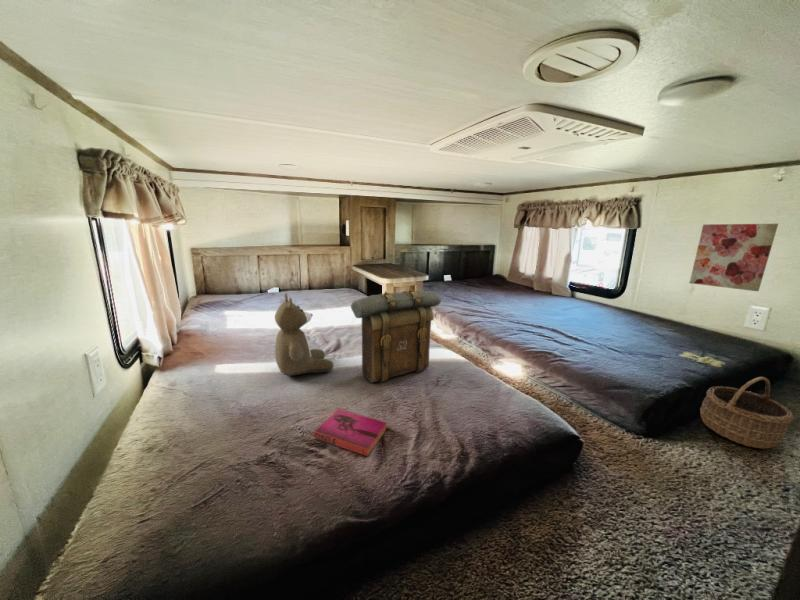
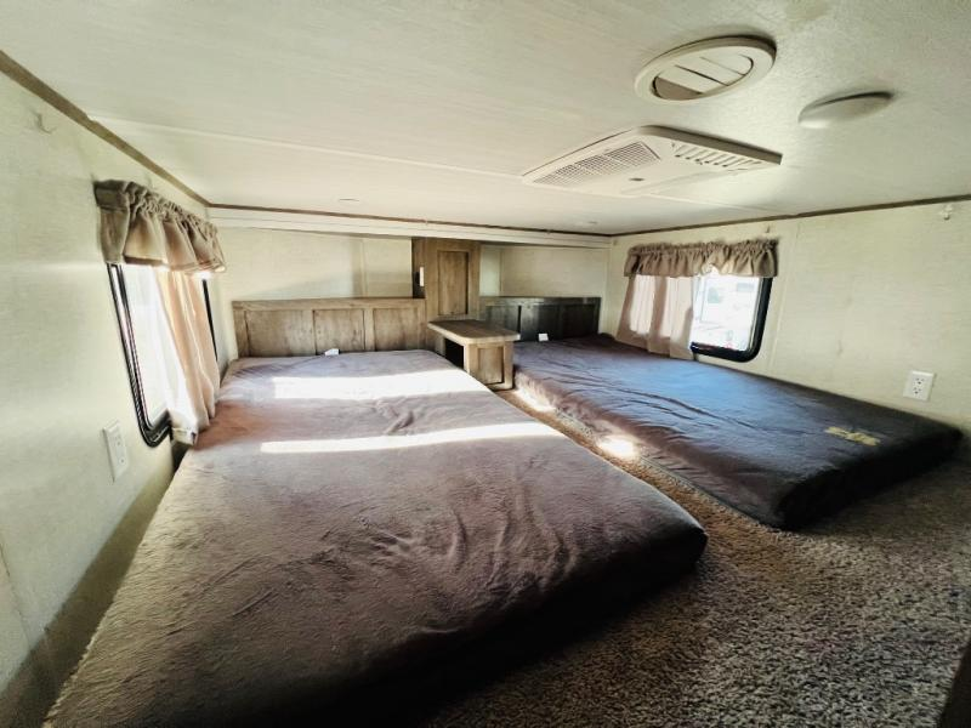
- hardback book (351, 430)
- wicker basket (745, 405)
- wall art (729, 256)
- backpack (397, 332)
- teddy bear (302, 333)
